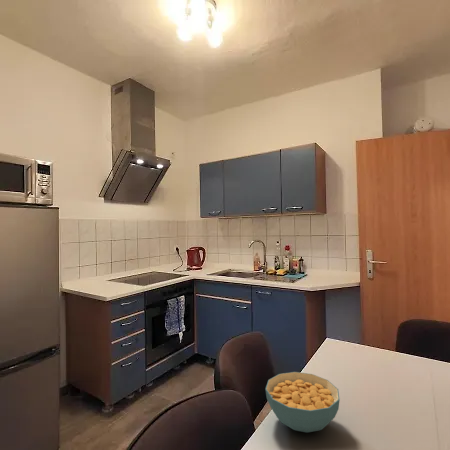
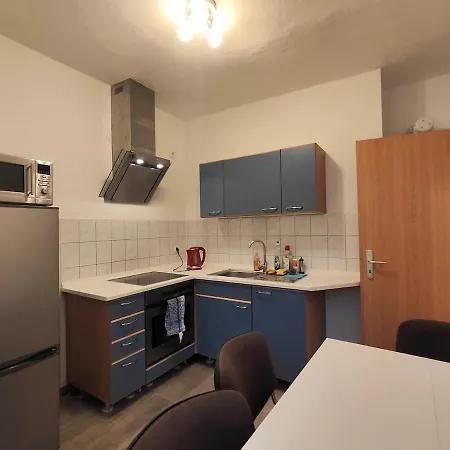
- cereal bowl (302, 406)
